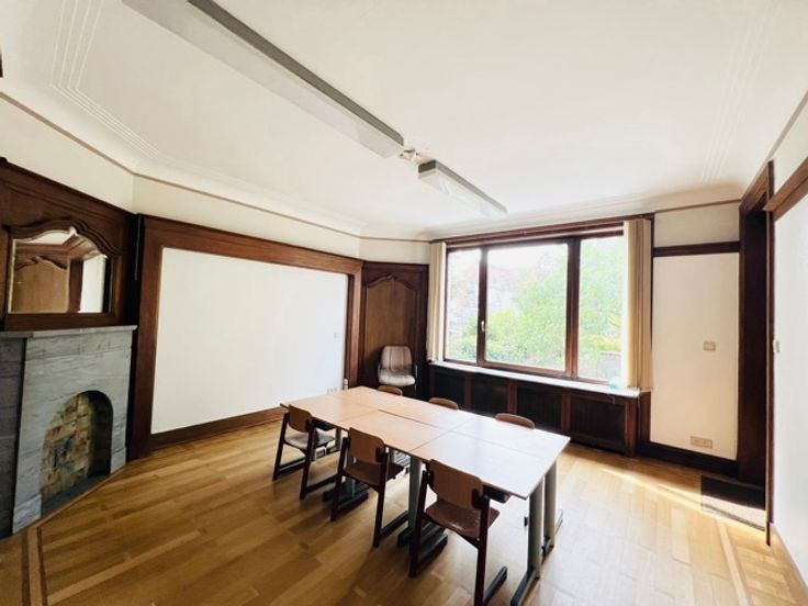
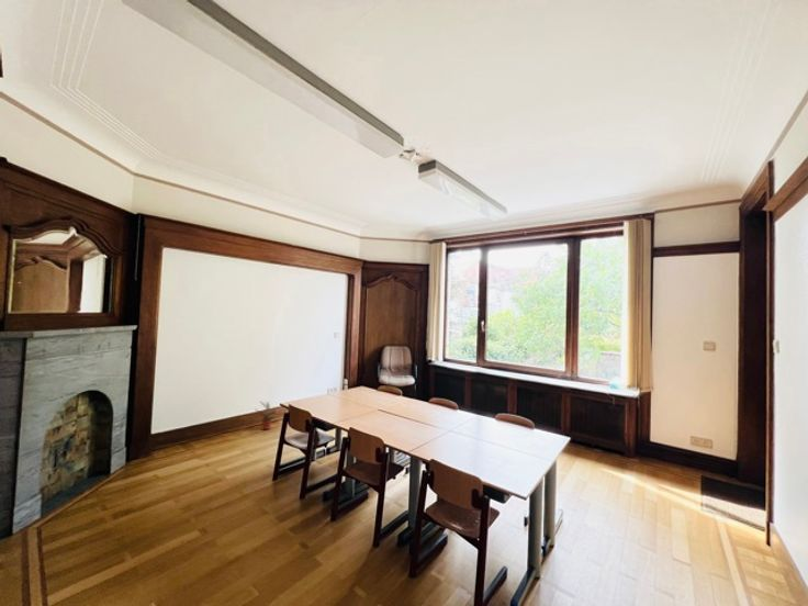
+ potted plant (268, 415)
